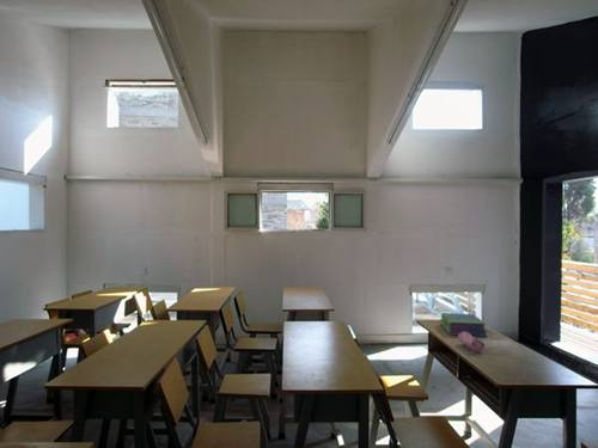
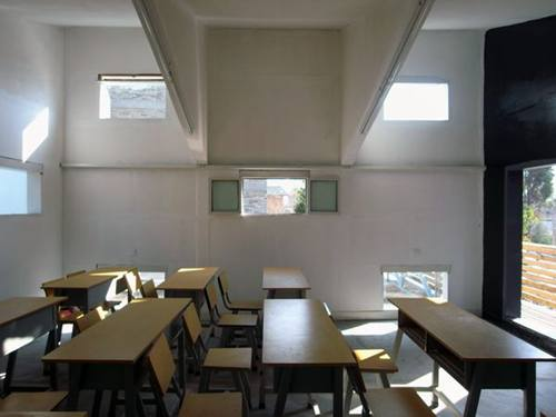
- pencil case (470, 340)
- stack of books (462, 324)
